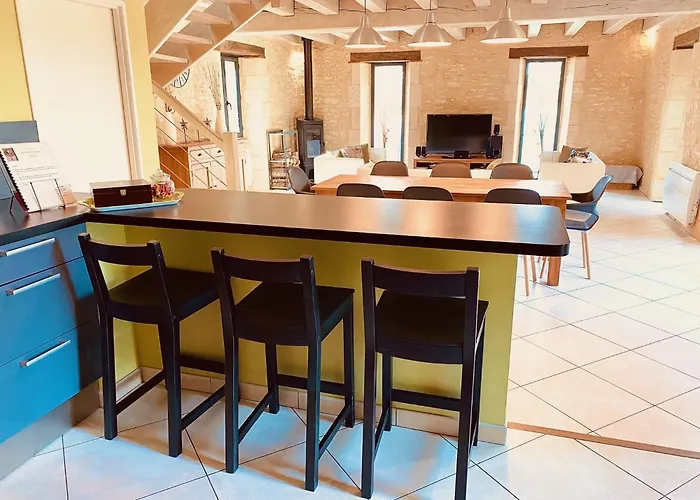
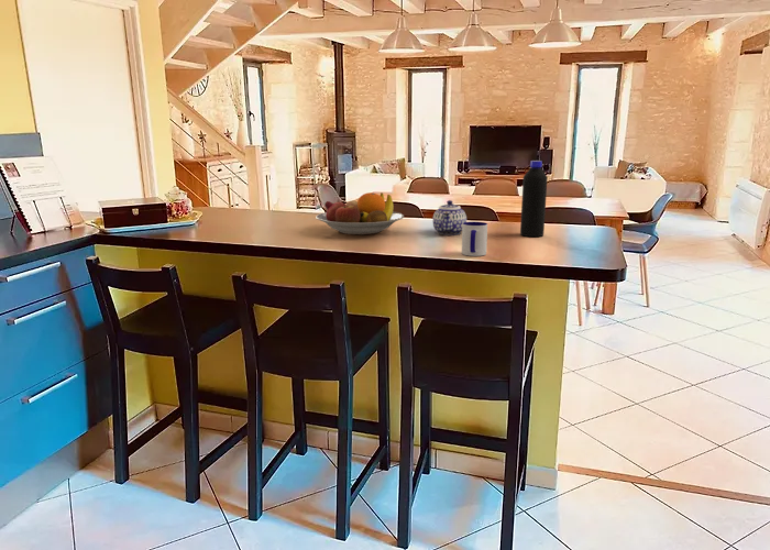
+ bottle (534, 198)
+ mug (473, 239)
+ teapot (449, 217)
+ fruit bowl (360, 212)
